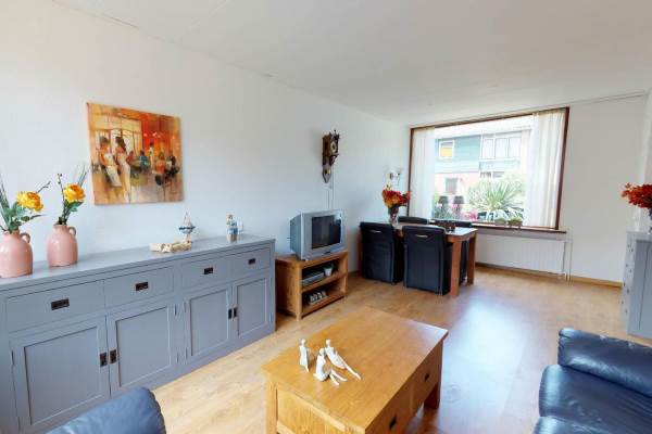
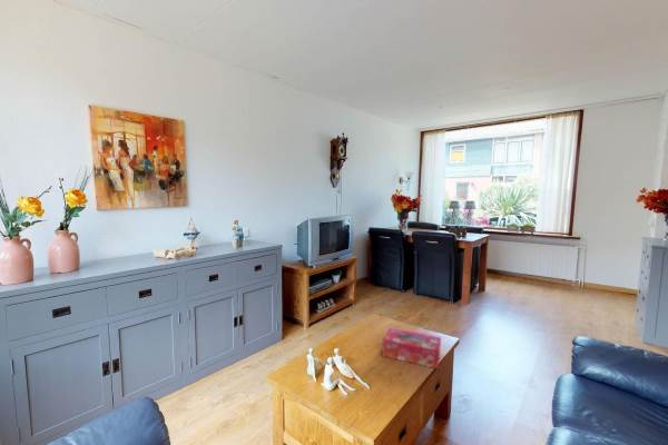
+ tissue box (411, 346)
